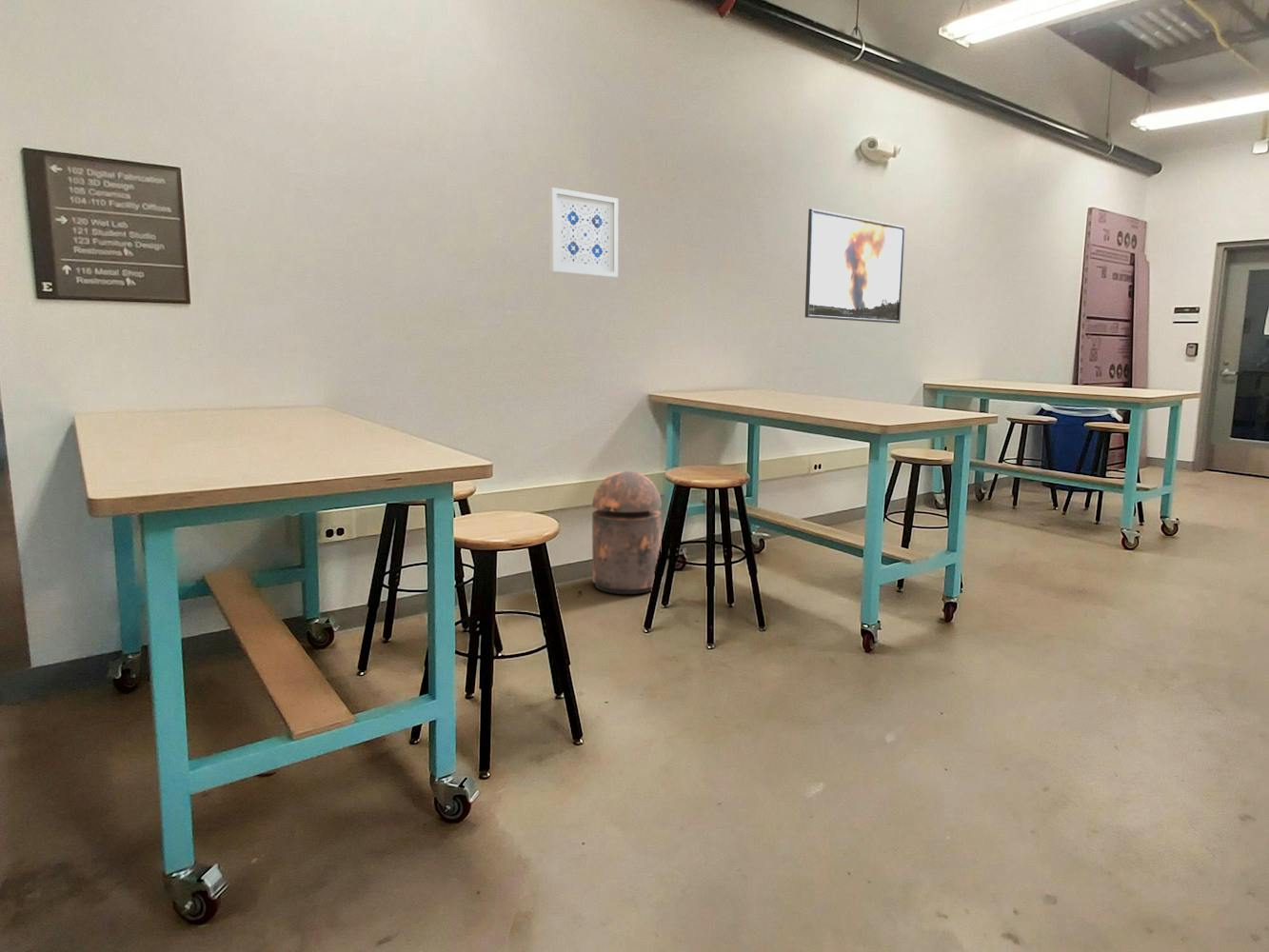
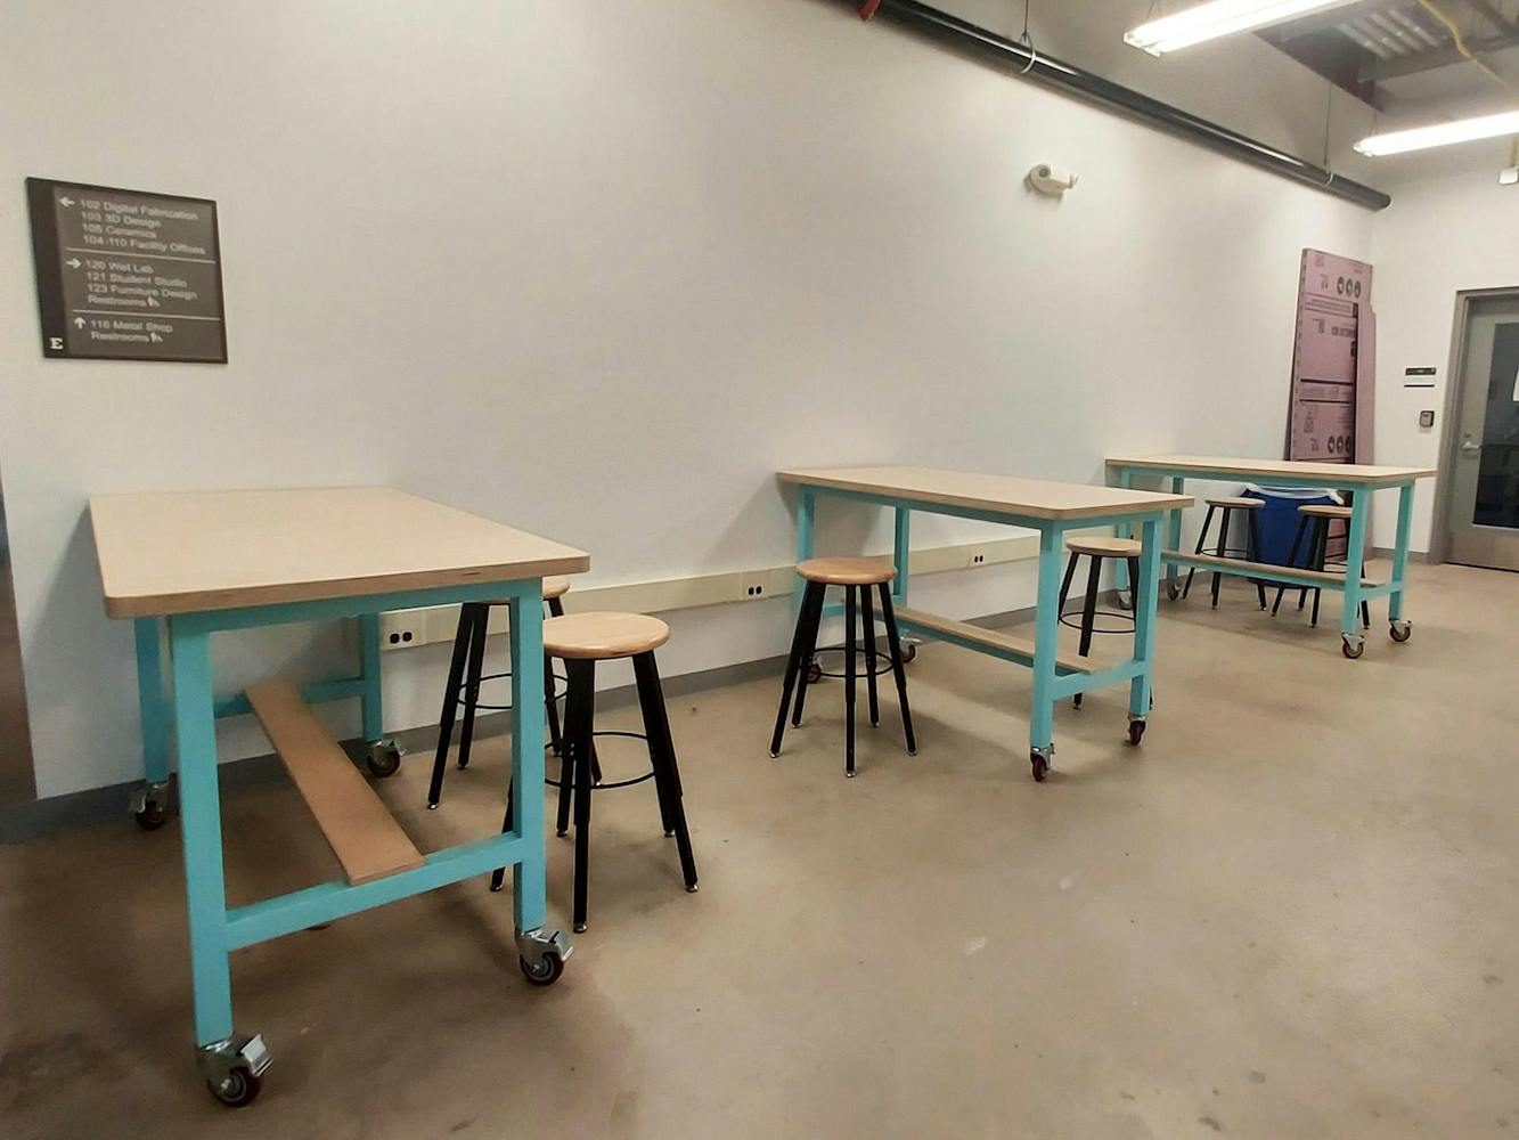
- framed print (857, 269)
- trash can (626, 528)
- wall art (585, 234)
